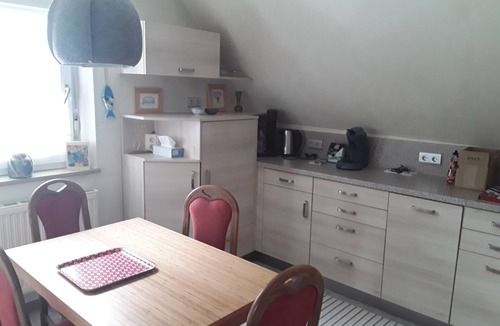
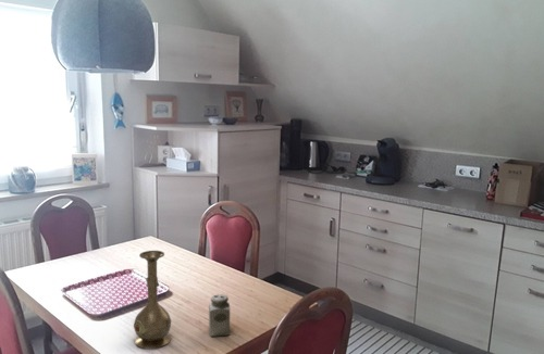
+ salt shaker (219, 314)
+ vase (152, 296)
